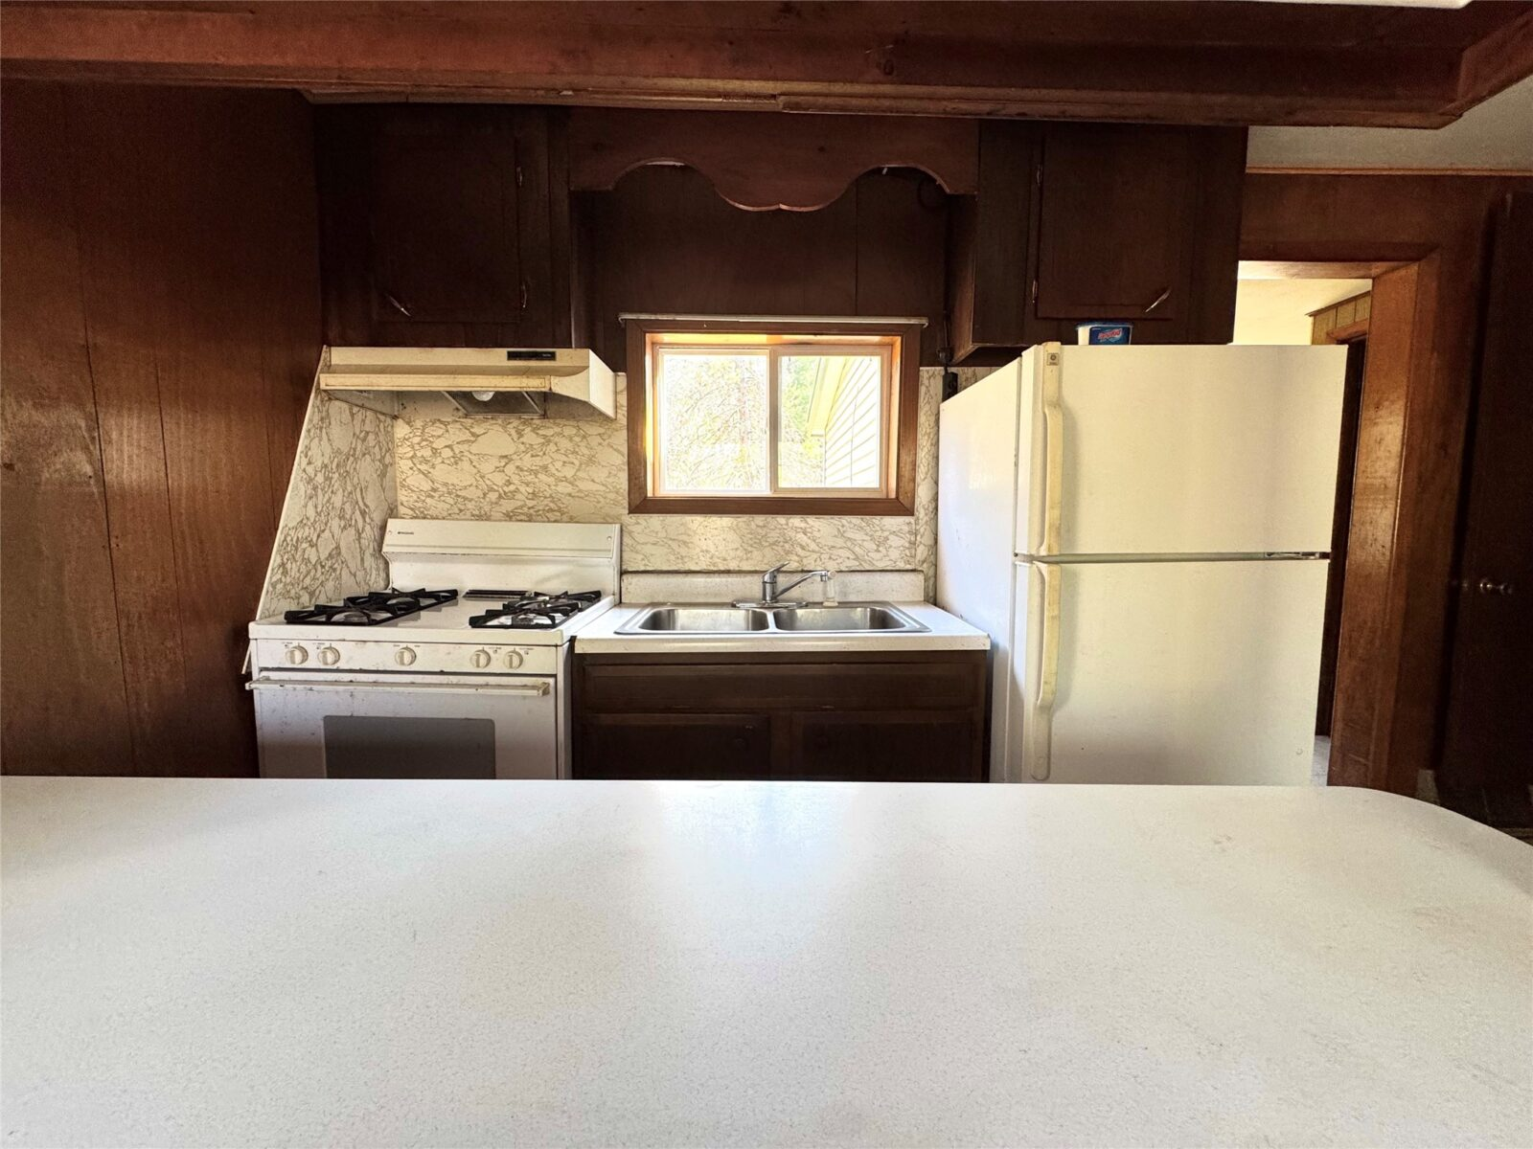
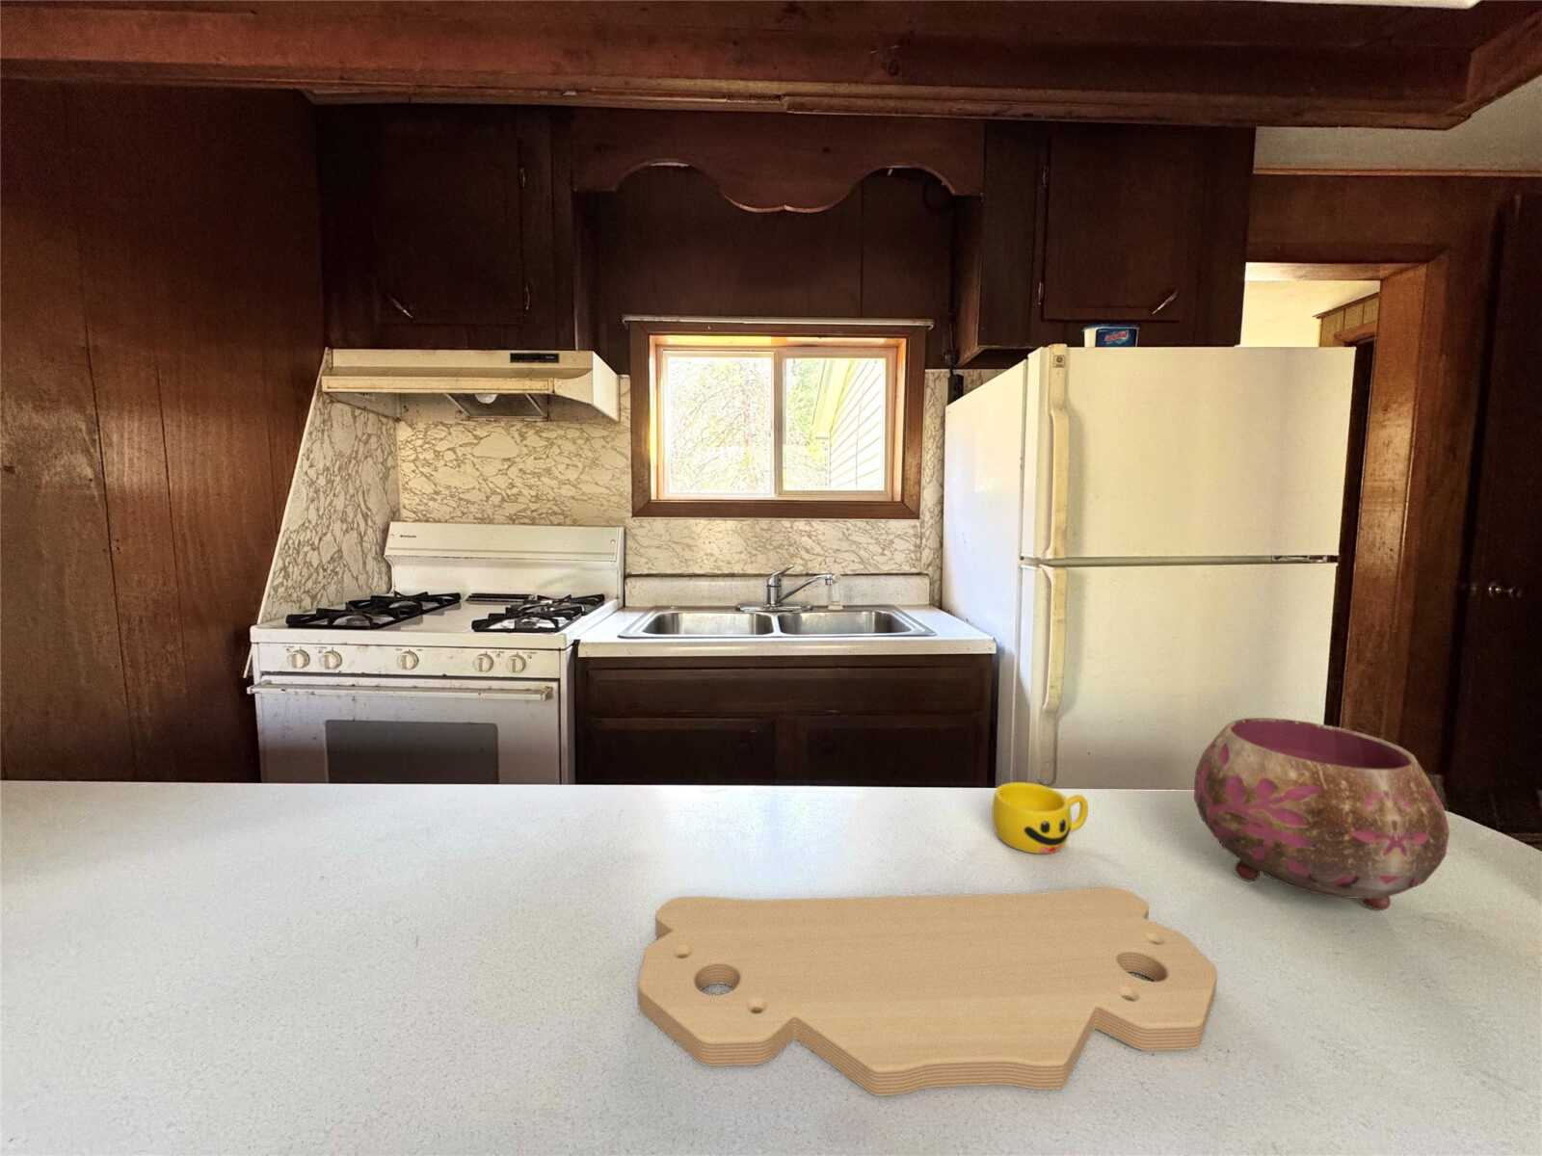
+ cutting board (928, 974)
+ cup (1041, 817)
+ bowl (1308, 812)
